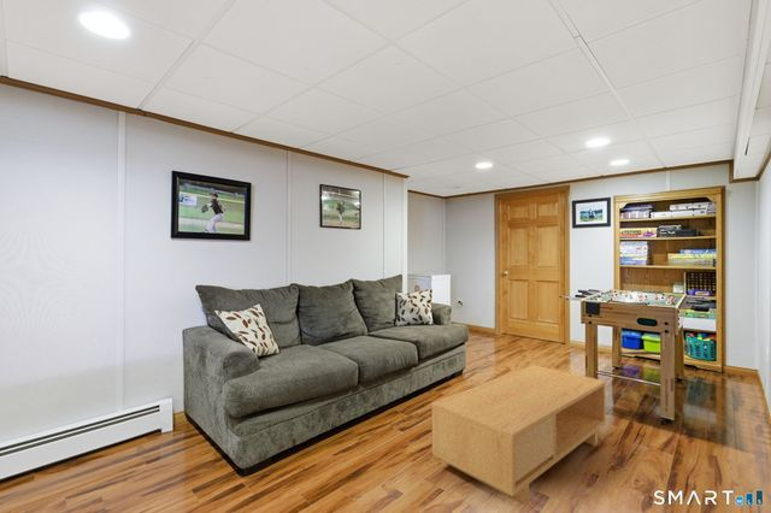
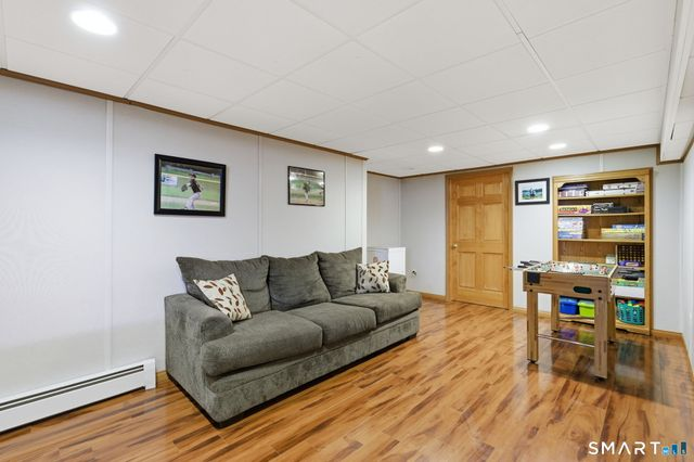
- coffee table (525, 421)
